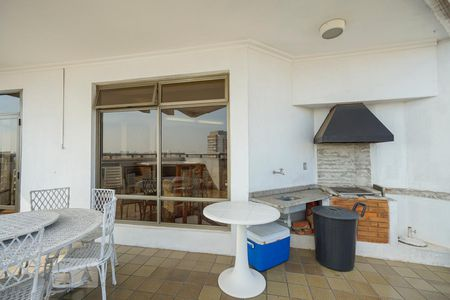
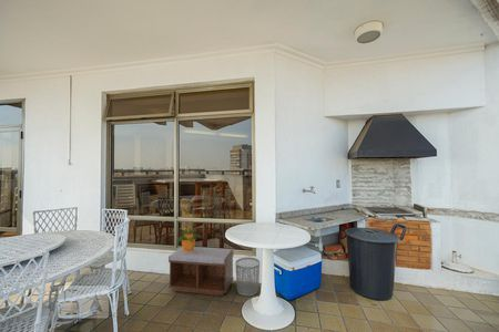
+ potted plant (190, 239)
+ waste bin (247, 276)
+ bench (202, 269)
